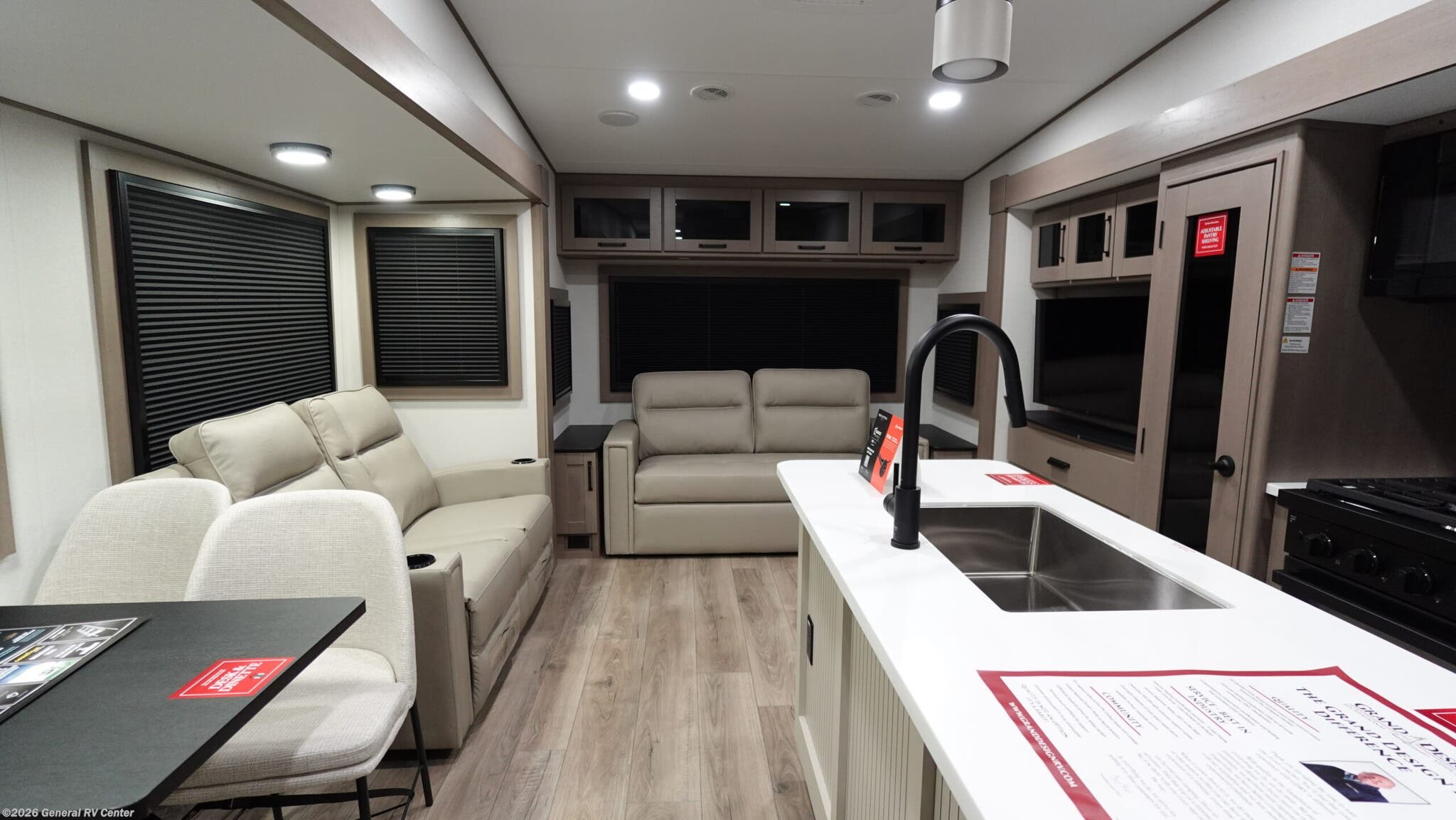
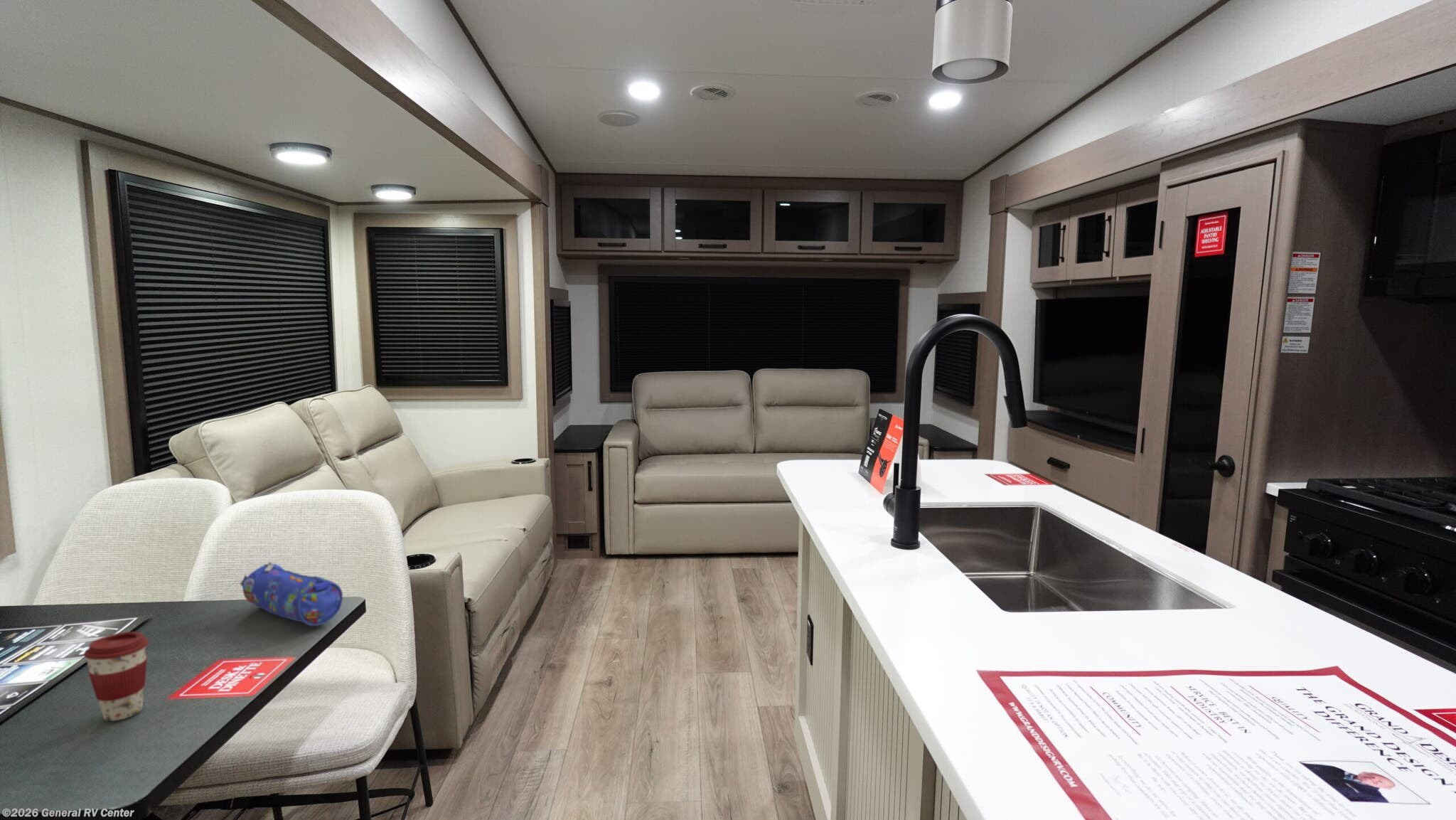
+ coffee cup (119, 676)
+ pencil case (291, 592)
